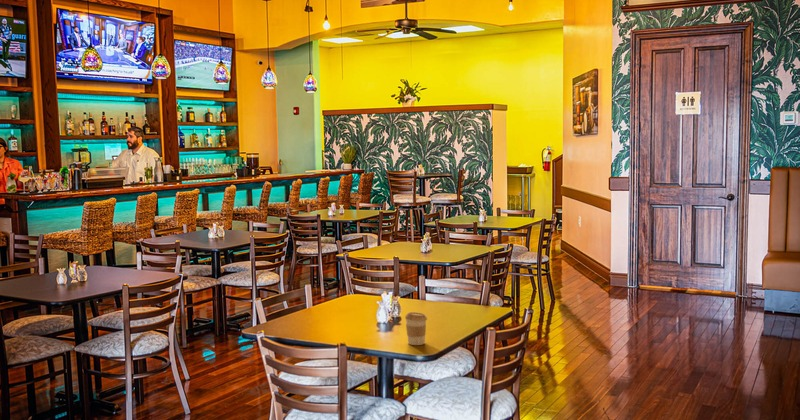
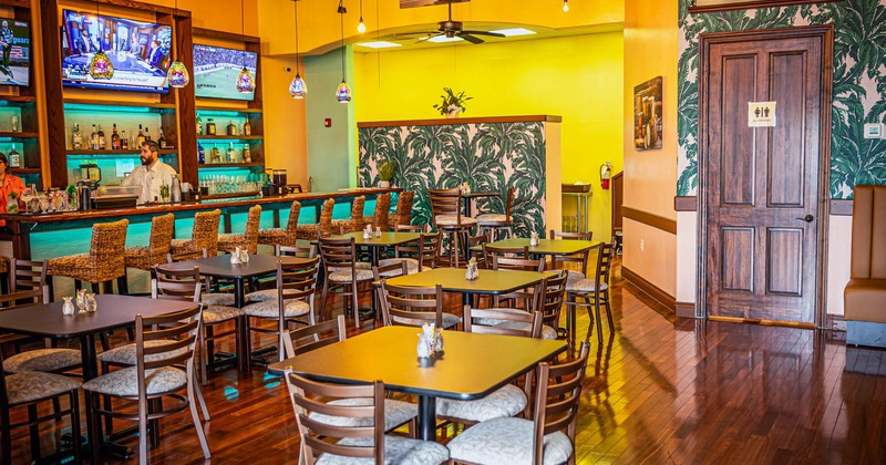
- coffee cup (416, 327)
